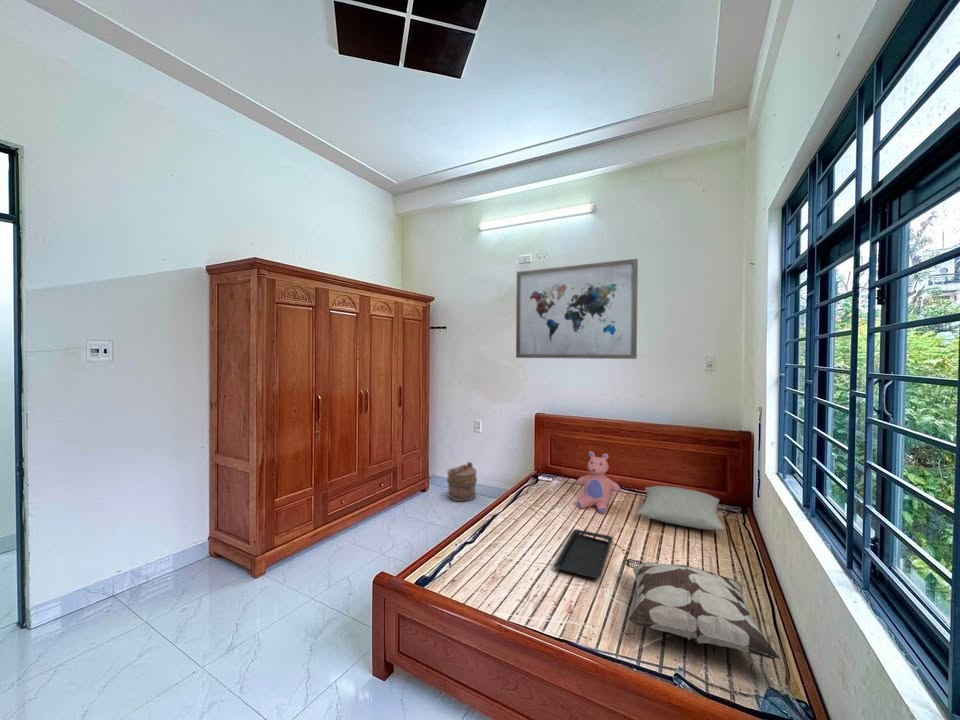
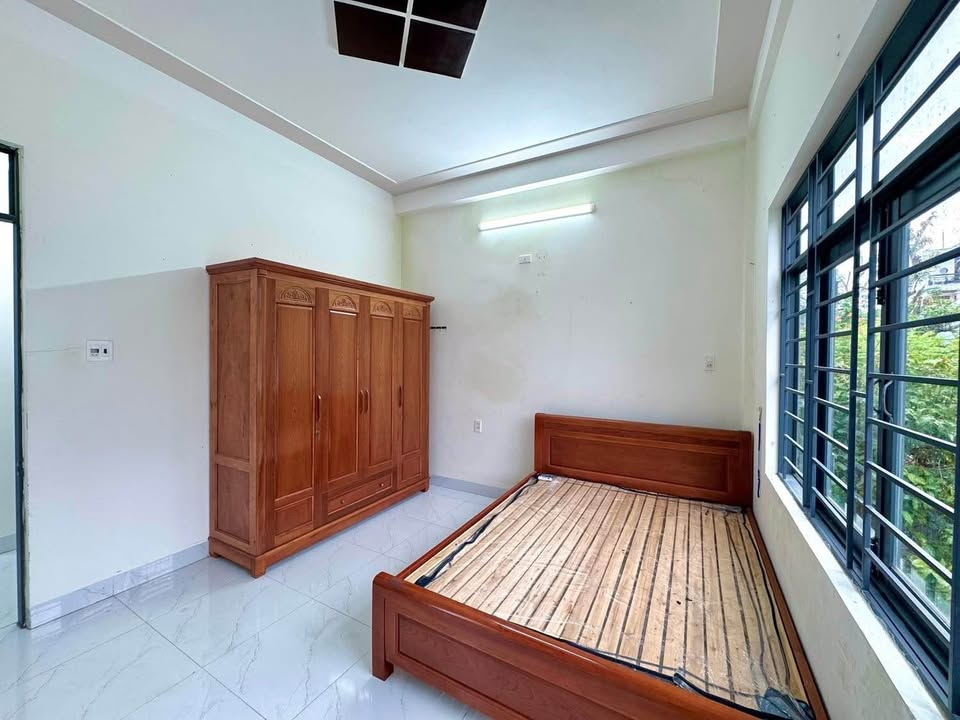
- decorative pillow (687, 598)
- pillow (679, 505)
- wall art (572, 312)
- teddy bear (595, 480)
- serving tray (585, 553)
- bucket (461, 481)
